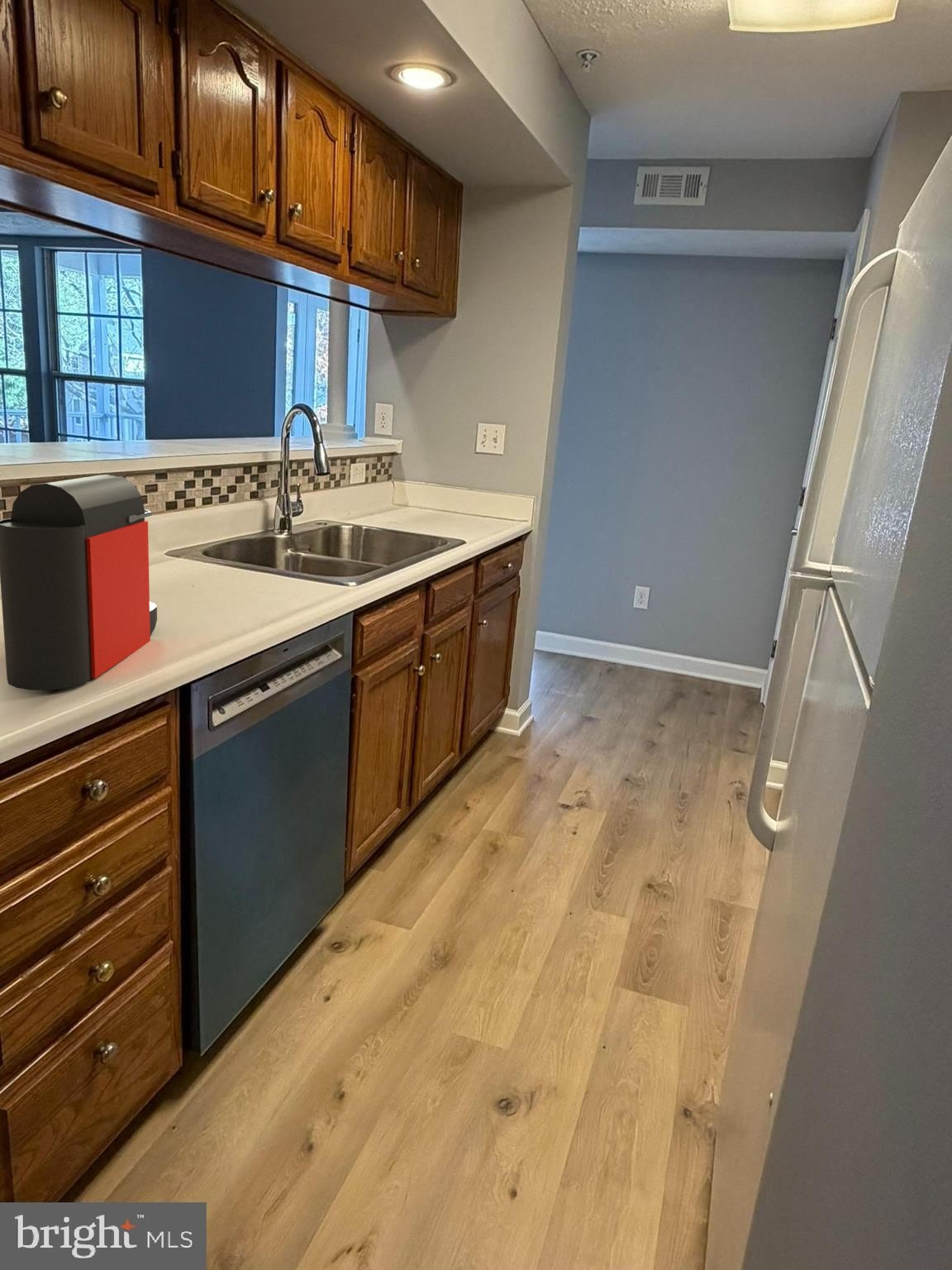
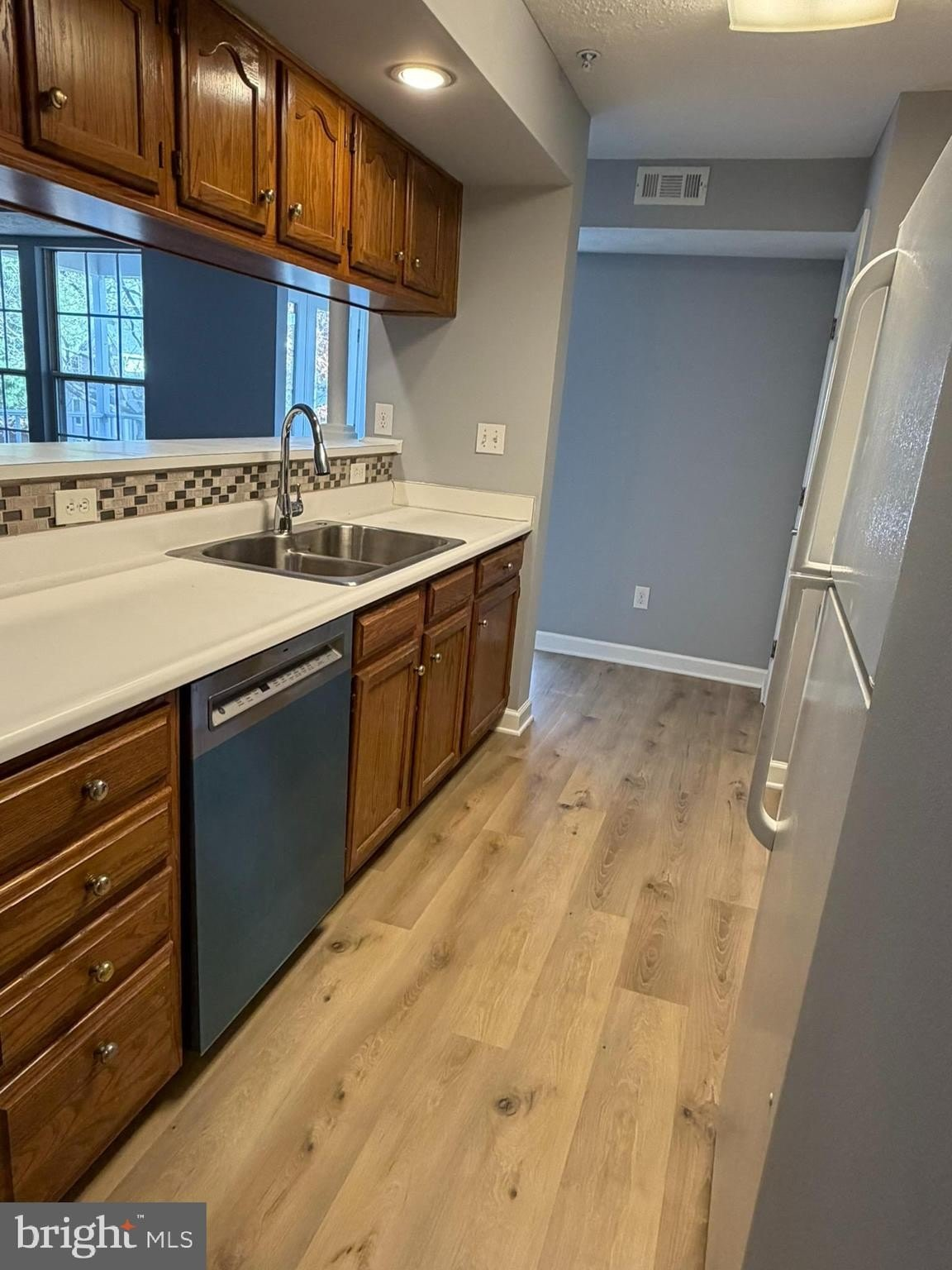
- coffee maker (88, 568)
